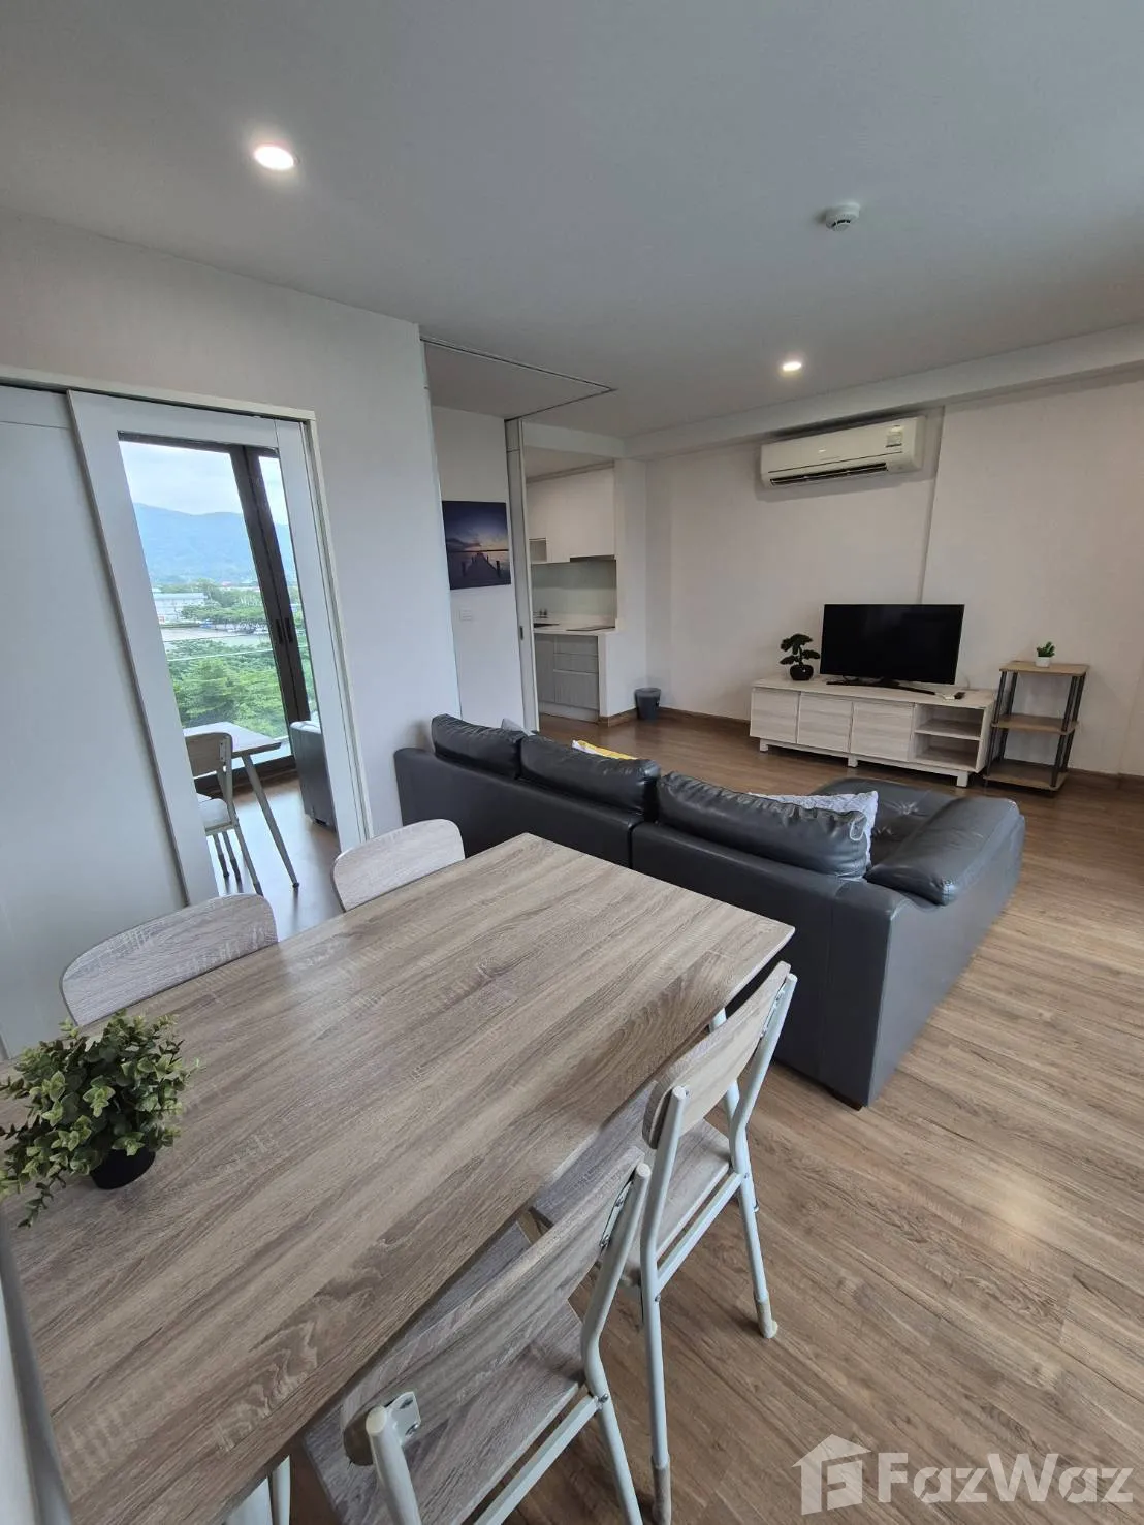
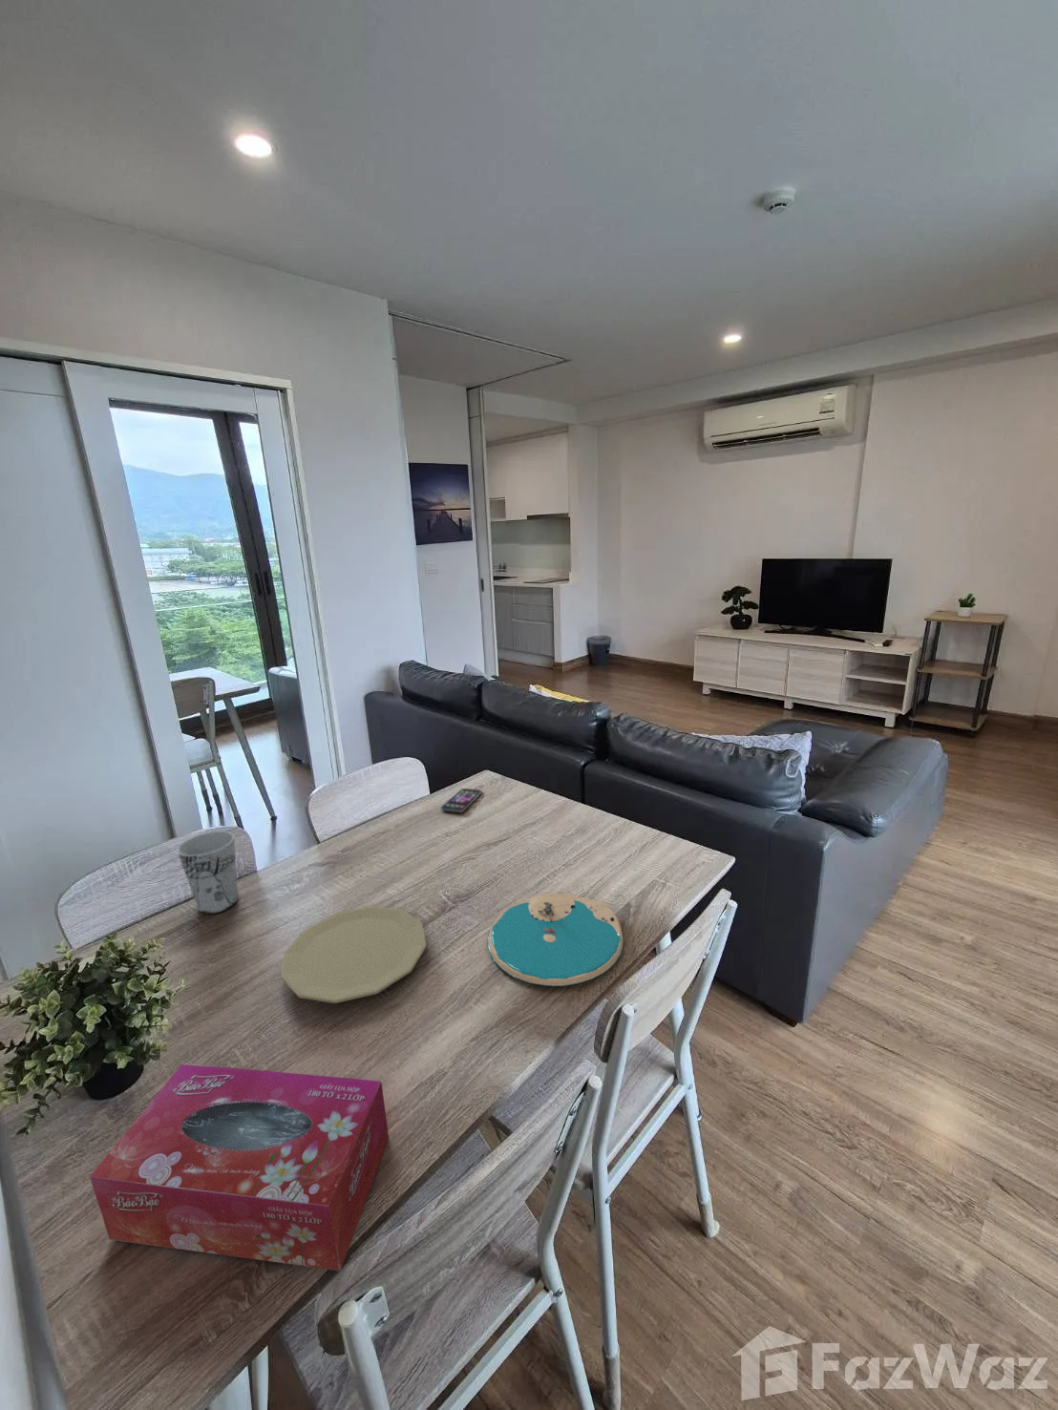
+ tissue box (252, 1156)
+ smartphone (462, 799)
+ cup (212, 873)
+ plate (356, 953)
+ plate (555, 926)
